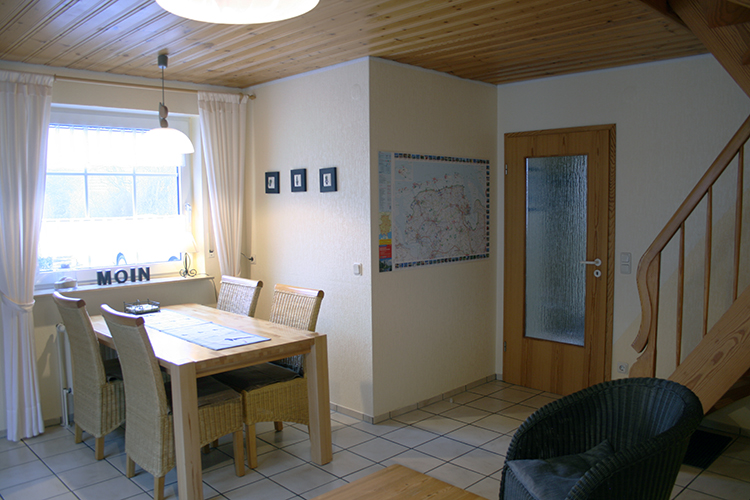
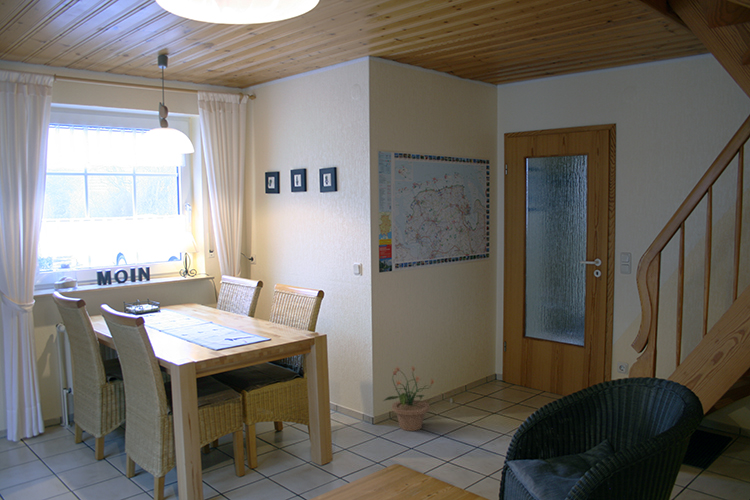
+ potted plant (407, 397)
